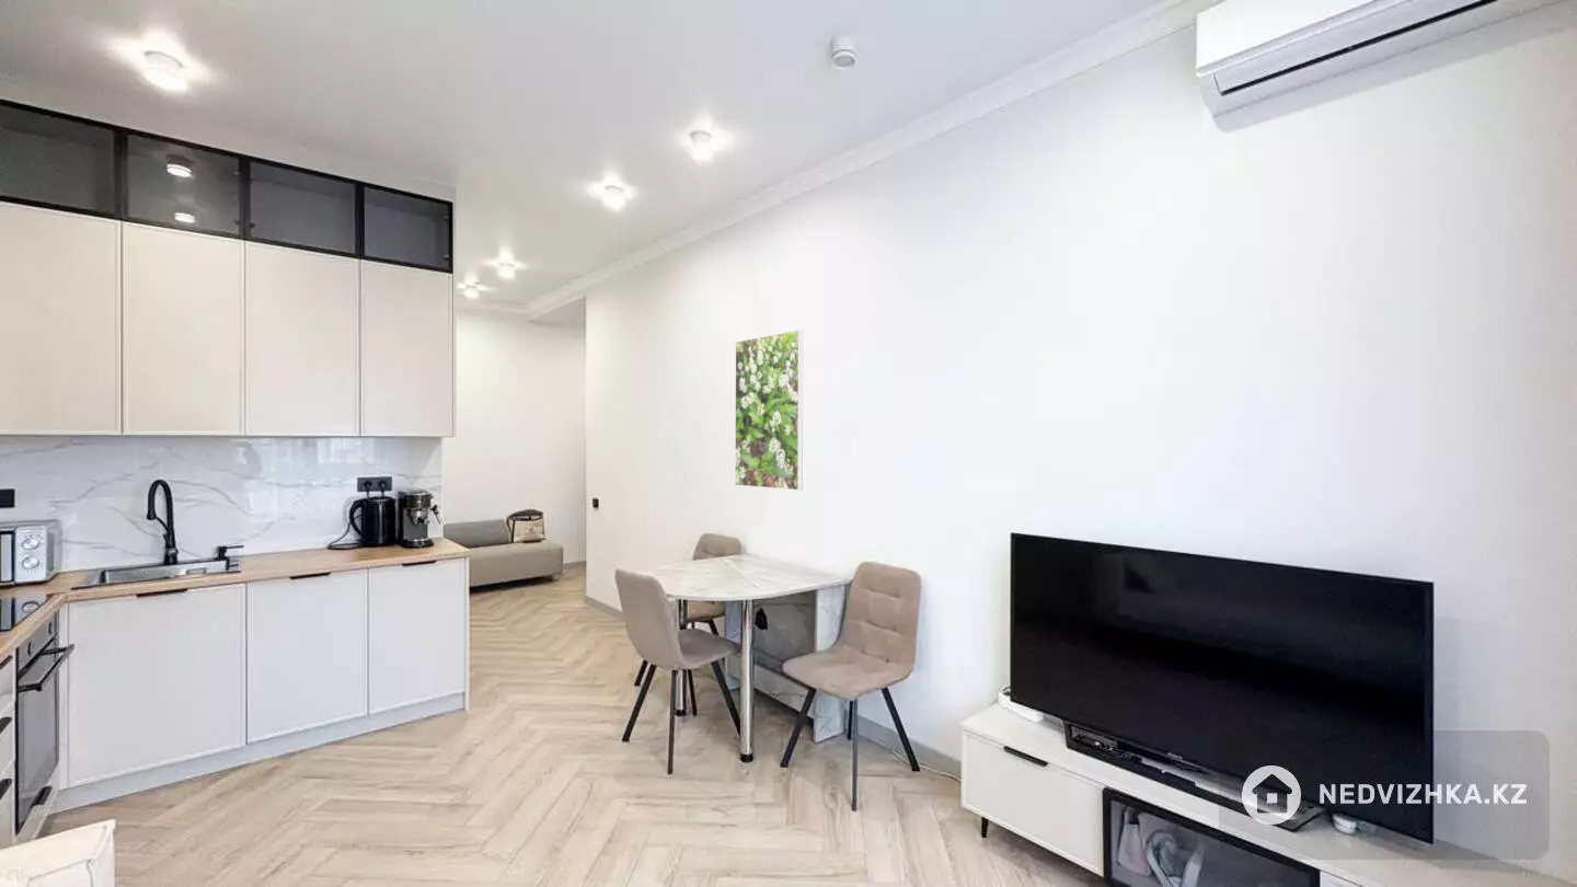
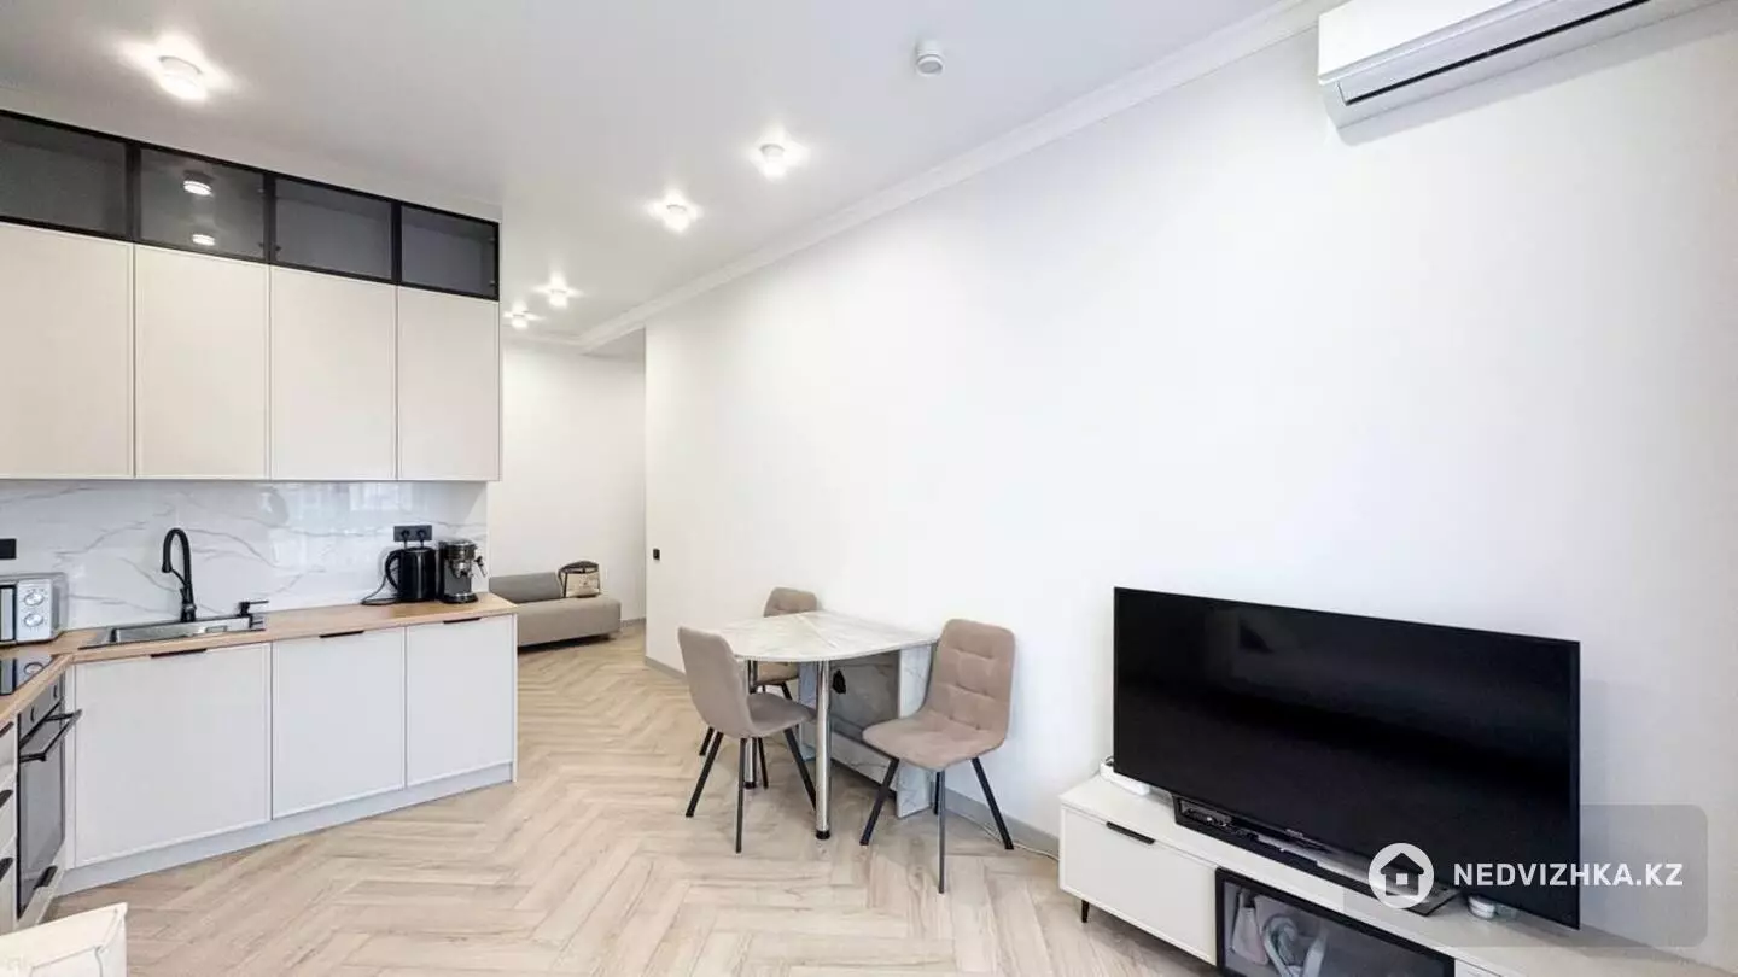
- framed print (767, 412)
